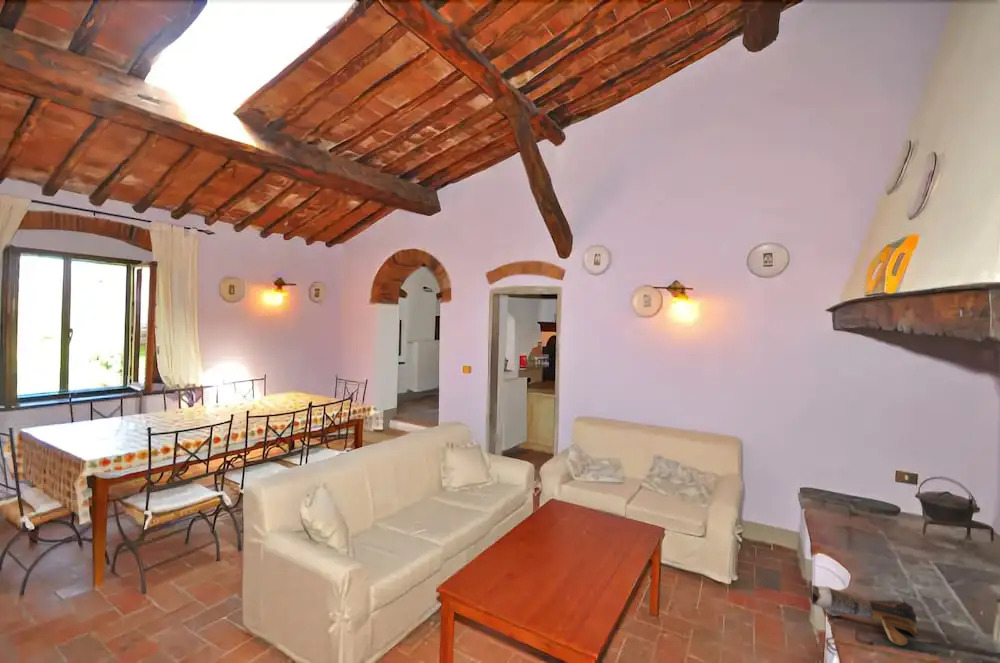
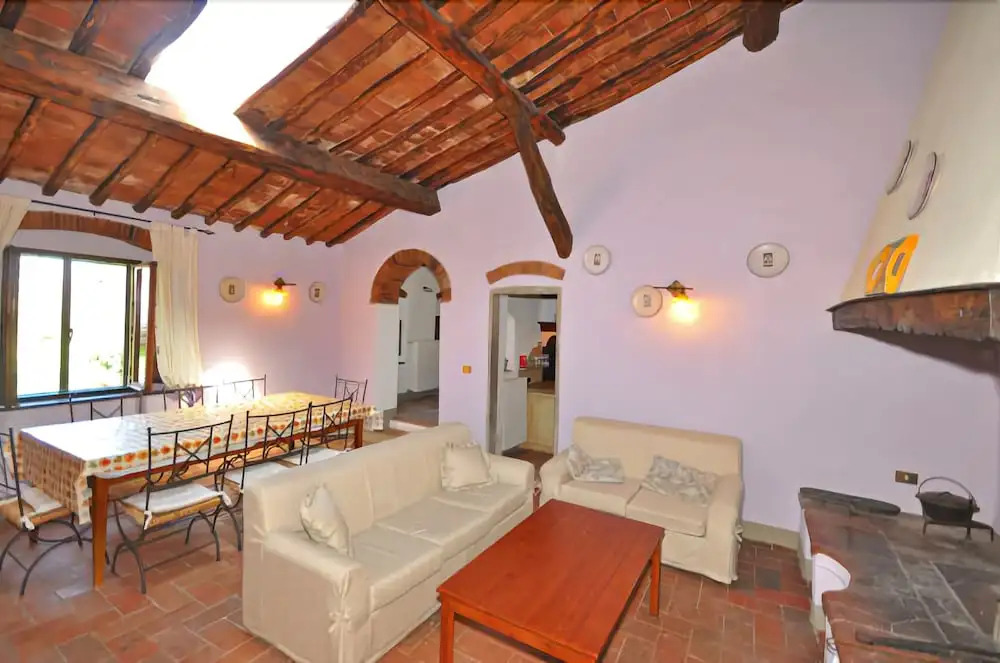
- decorative log (862, 609)
